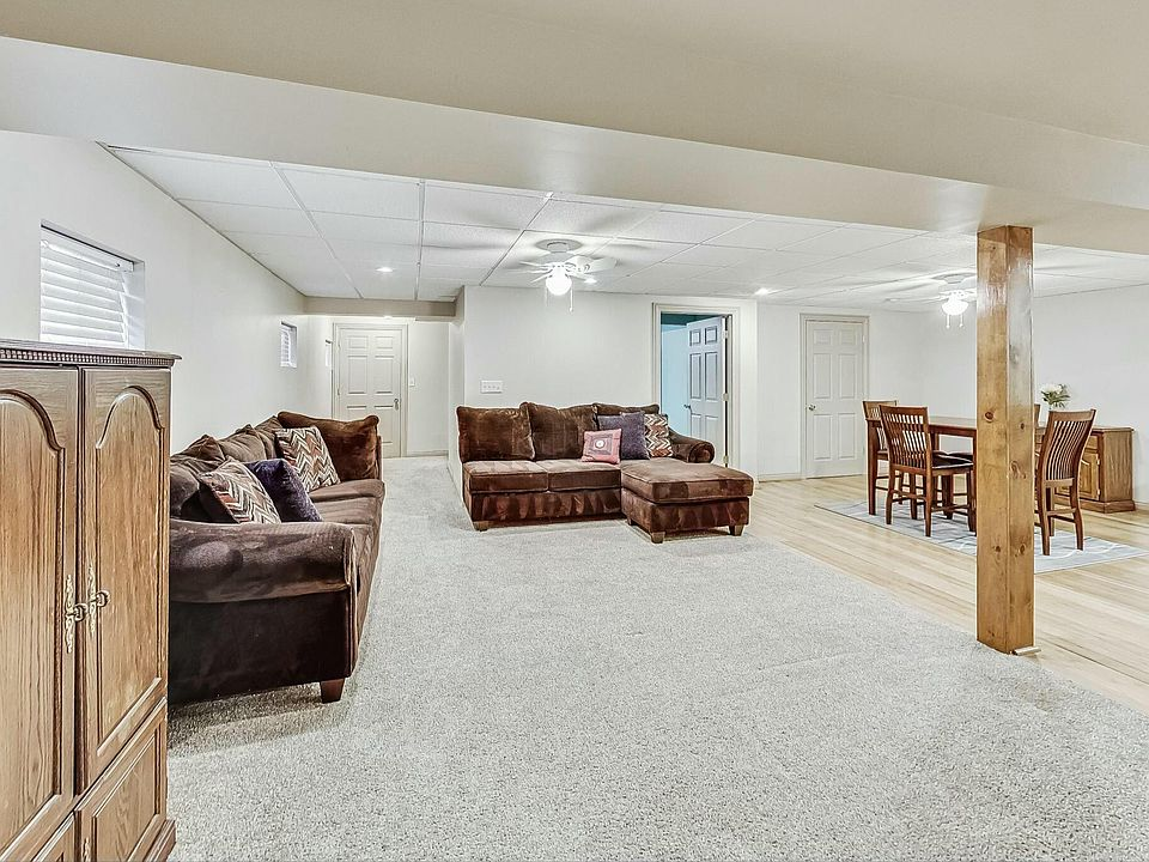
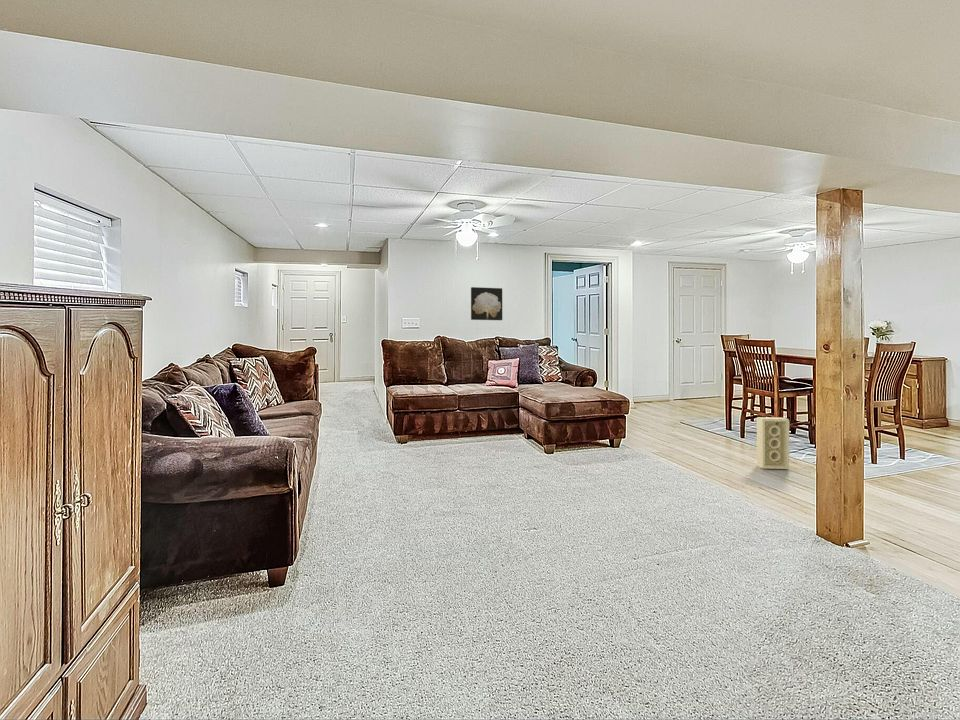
+ speaker (772, 442)
+ wall art (486, 303)
